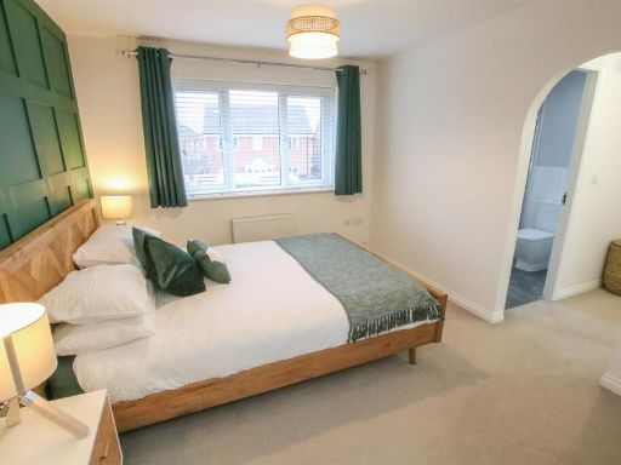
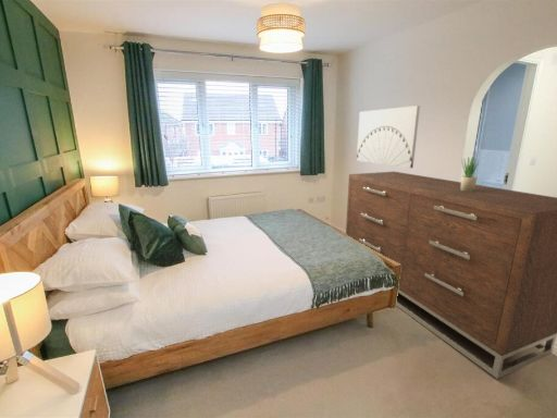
+ wall art (383, 137)
+ potted plant (468, 170)
+ dresser (429, 246)
